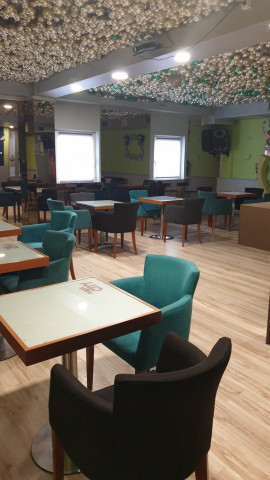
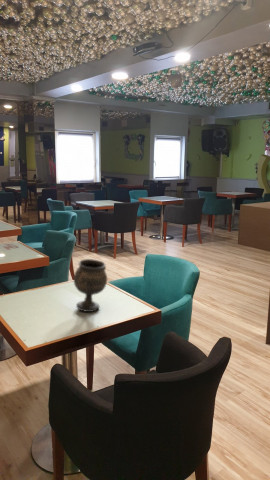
+ goblet (90, 285)
